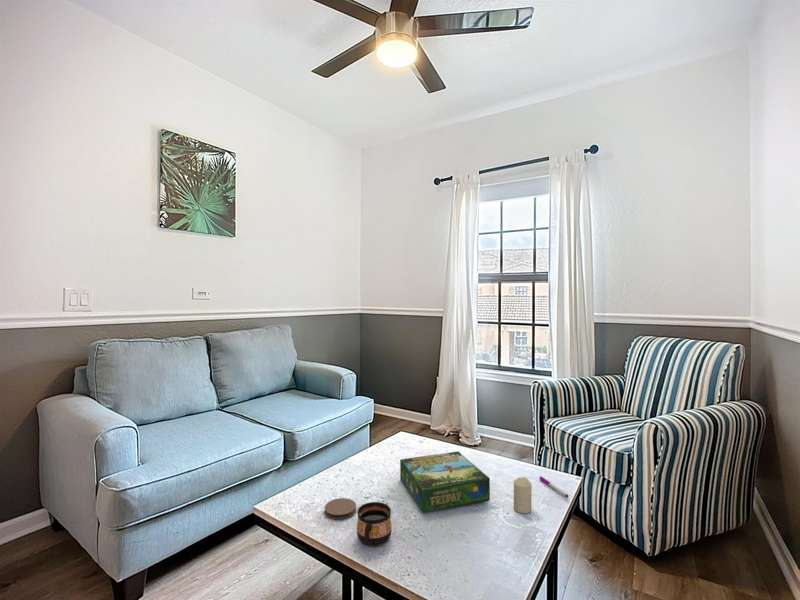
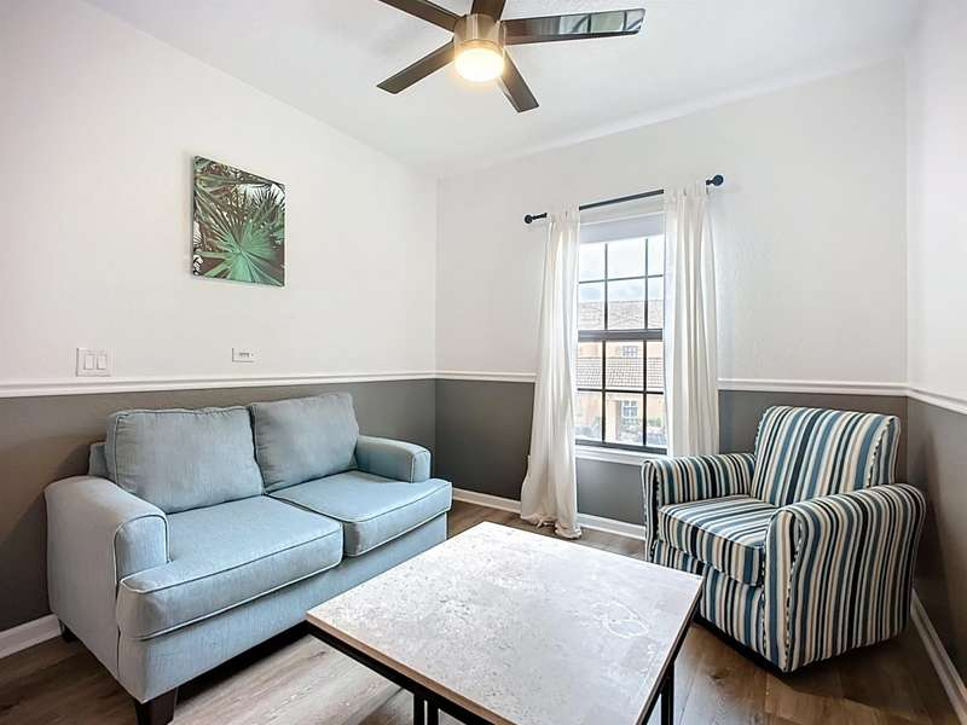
- coaster (340, 508)
- candle (522, 493)
- cup (372, 525)
- pen (553, 486)
- board game (442, 478)
